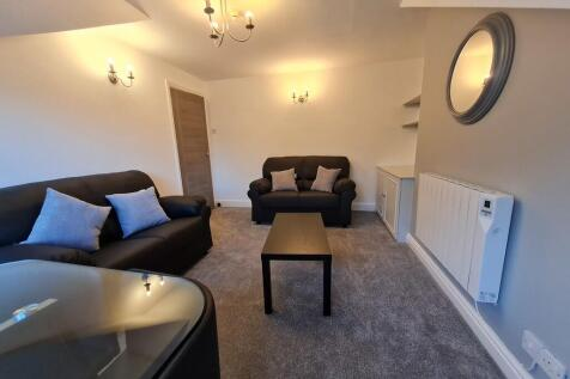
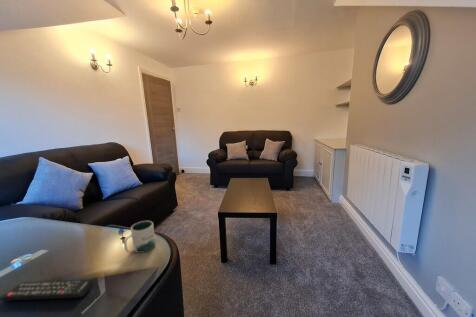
+ mug (139, 238)
+ remote control (48, 290)
